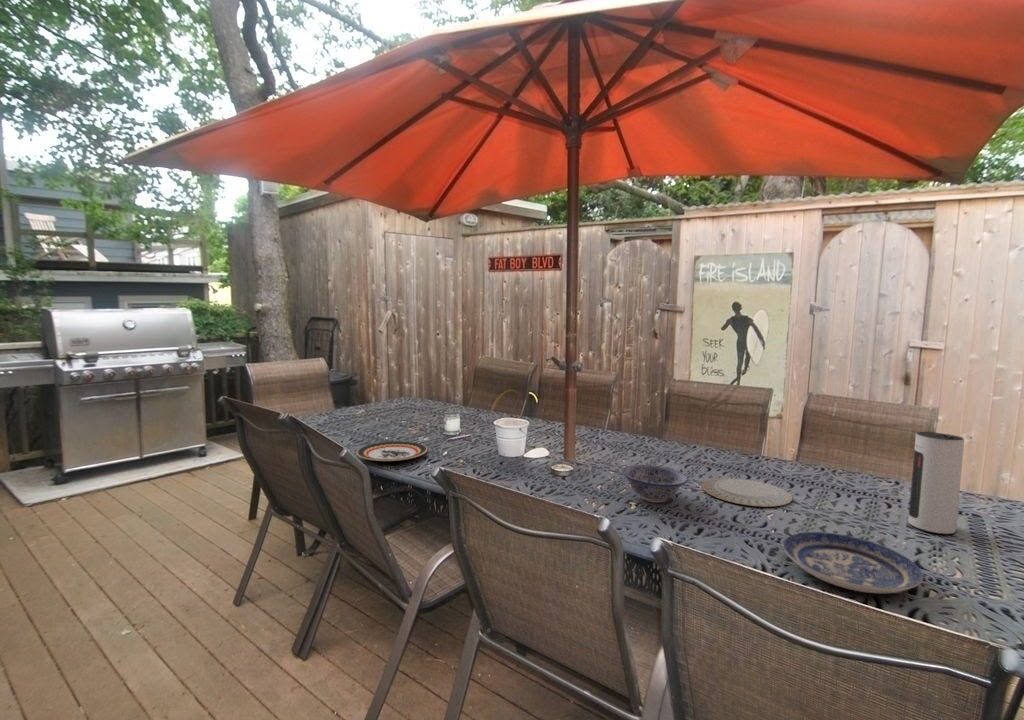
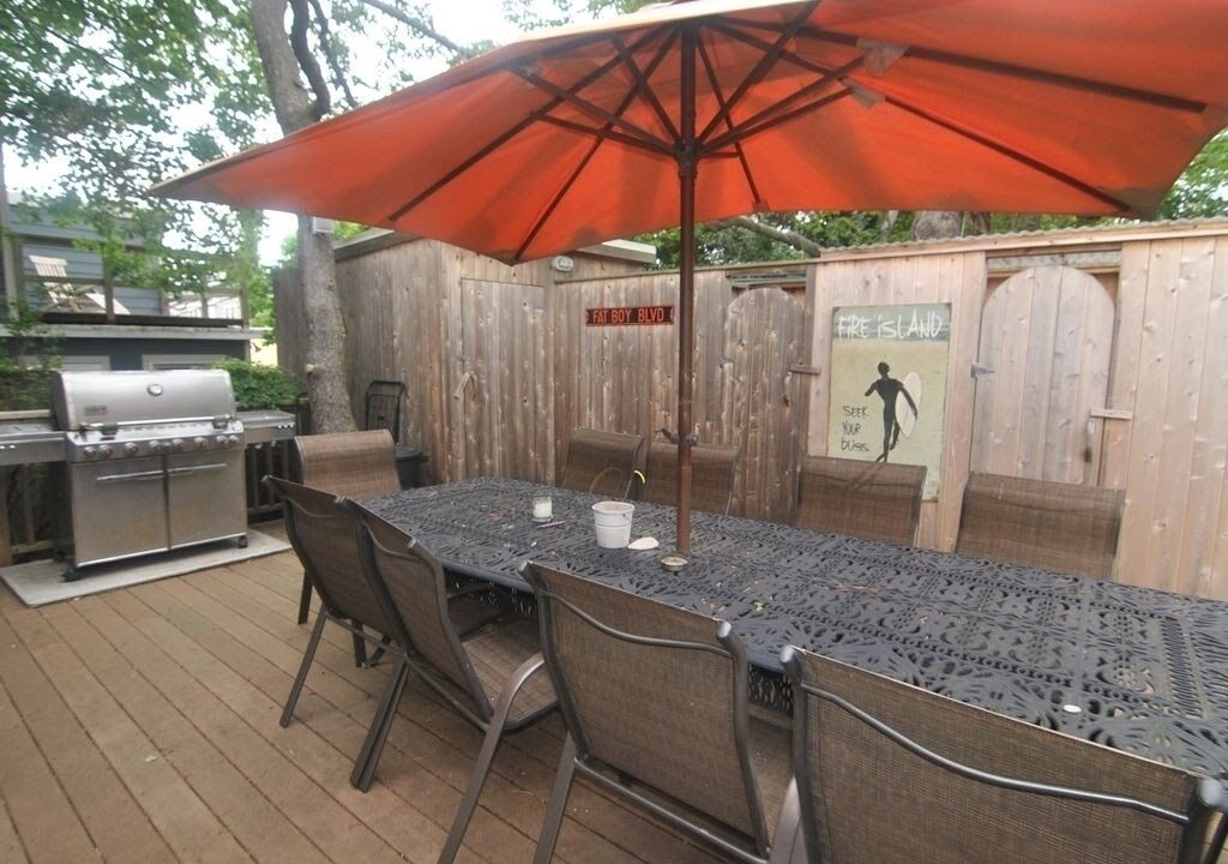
- bowl (654, 485)
- plate (392, 452)
- plate (848, 565)
- chinaware (745, 489)
- speaker (935, 480)
